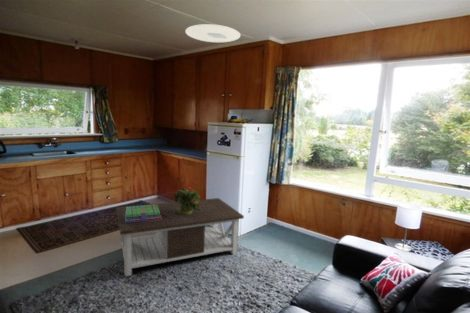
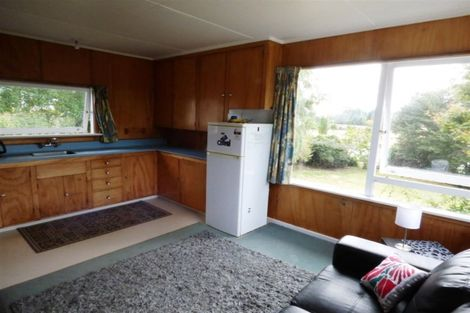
- potted plant (188, 198)
- stack of books (142, 213)
- ceiling light (213, 31)
- coffee table (178, 231)
